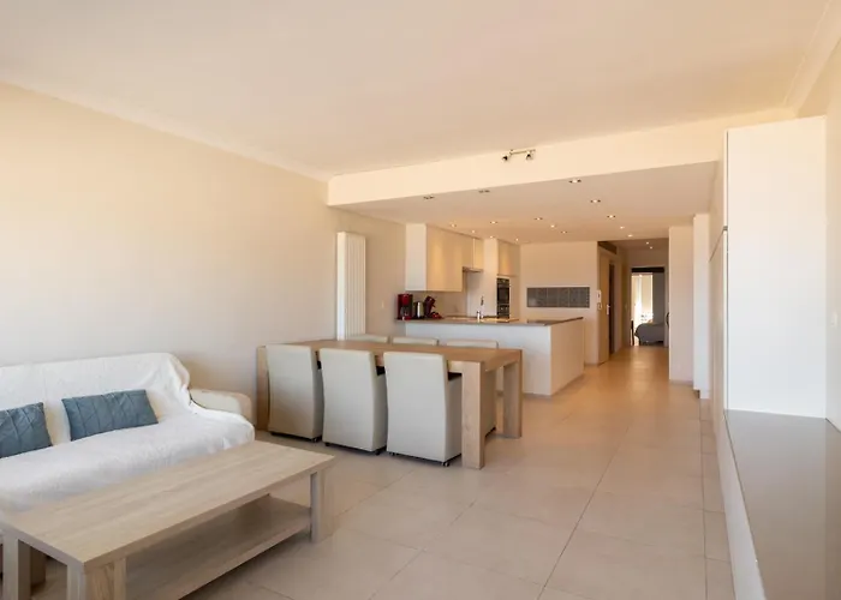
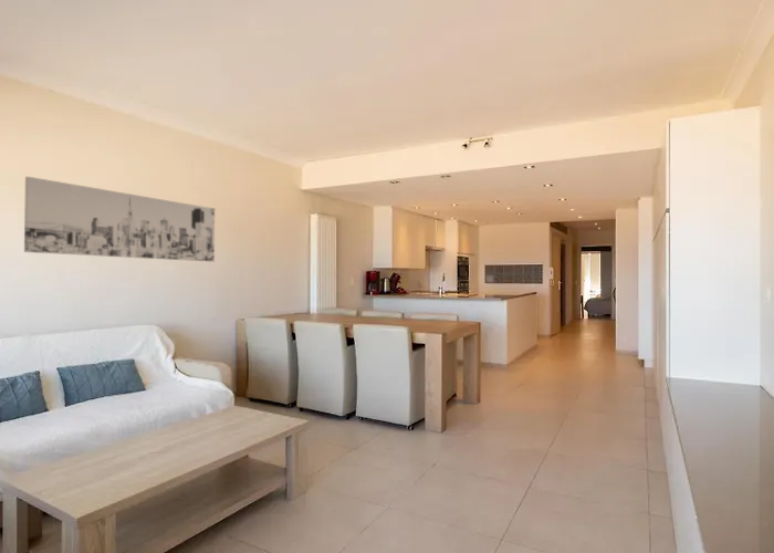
+ wall art (136, 226)
